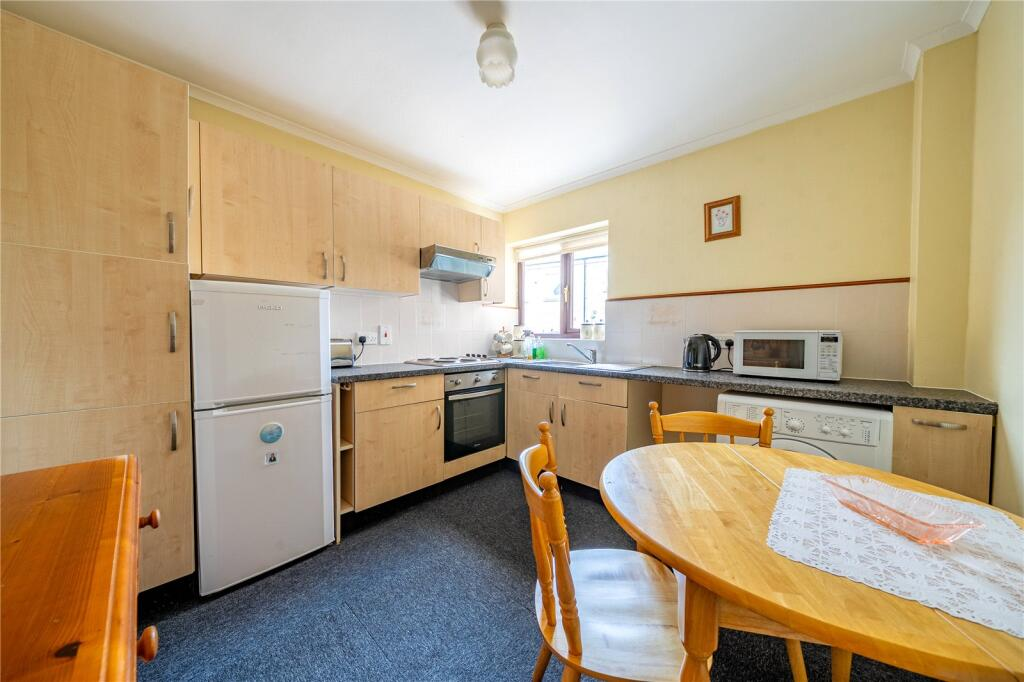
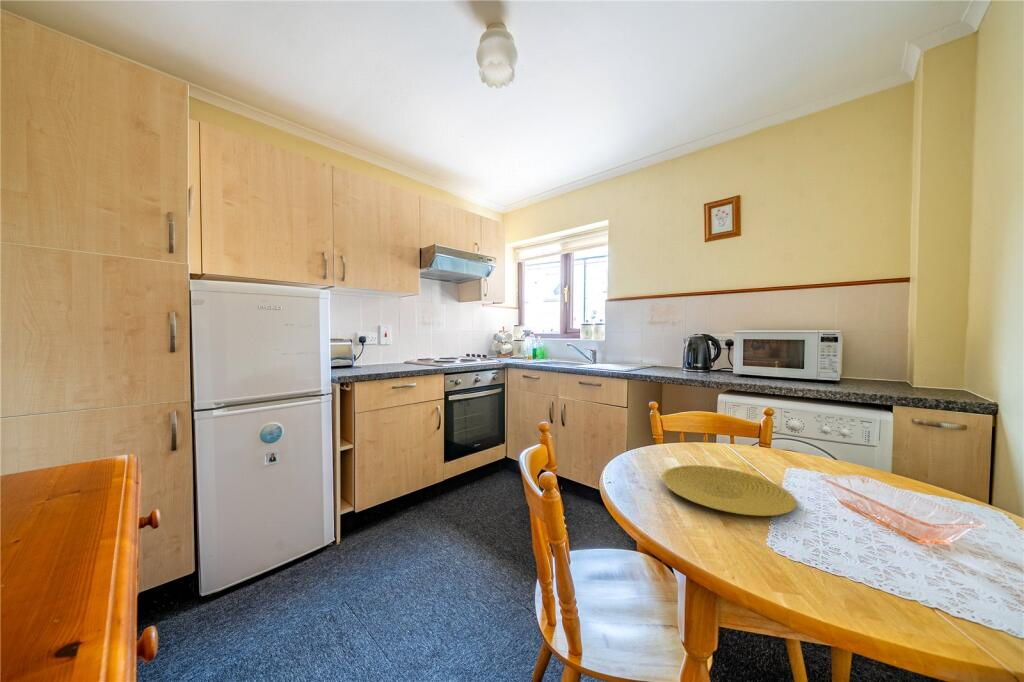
+ plate (723, 488)
